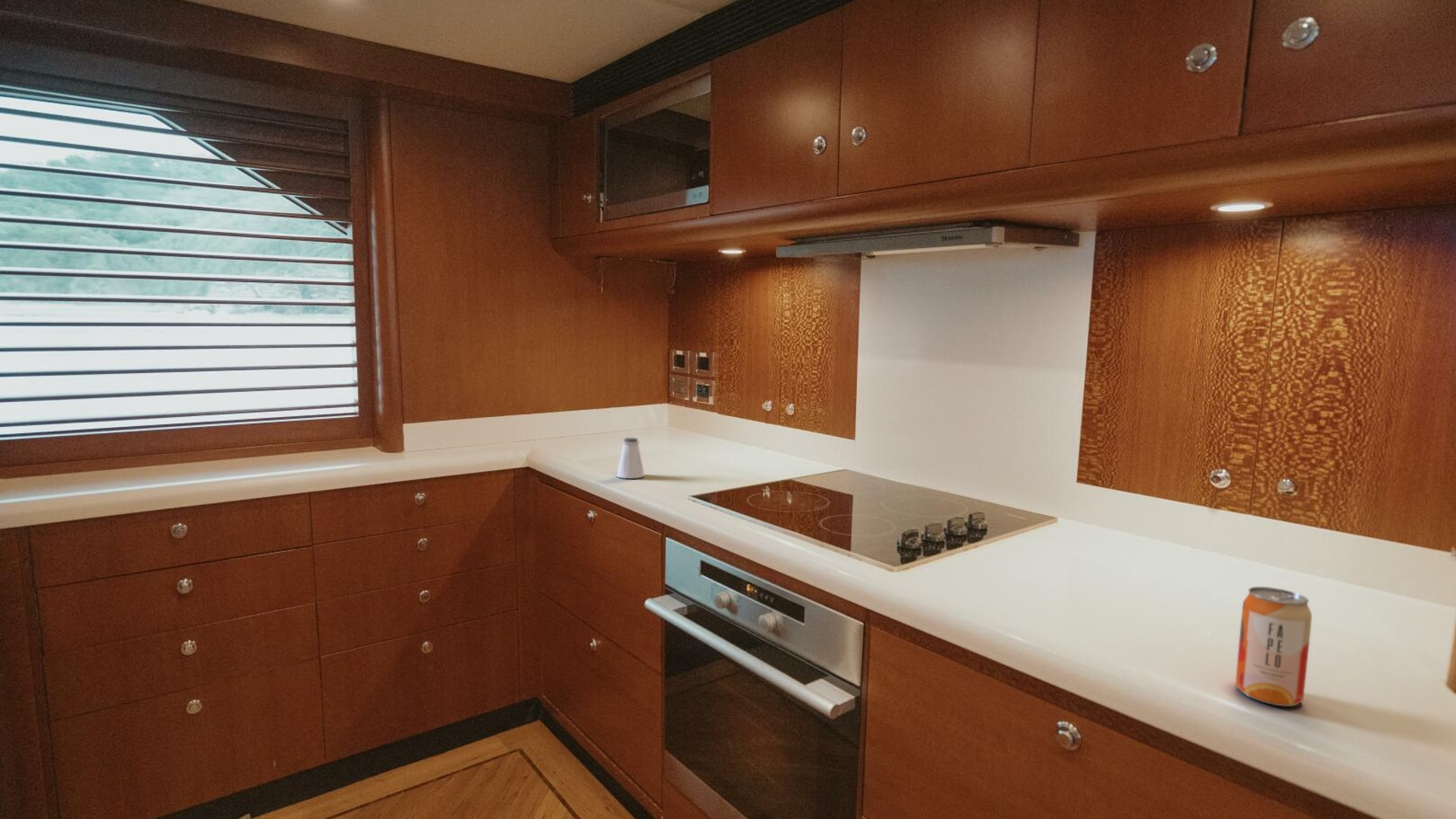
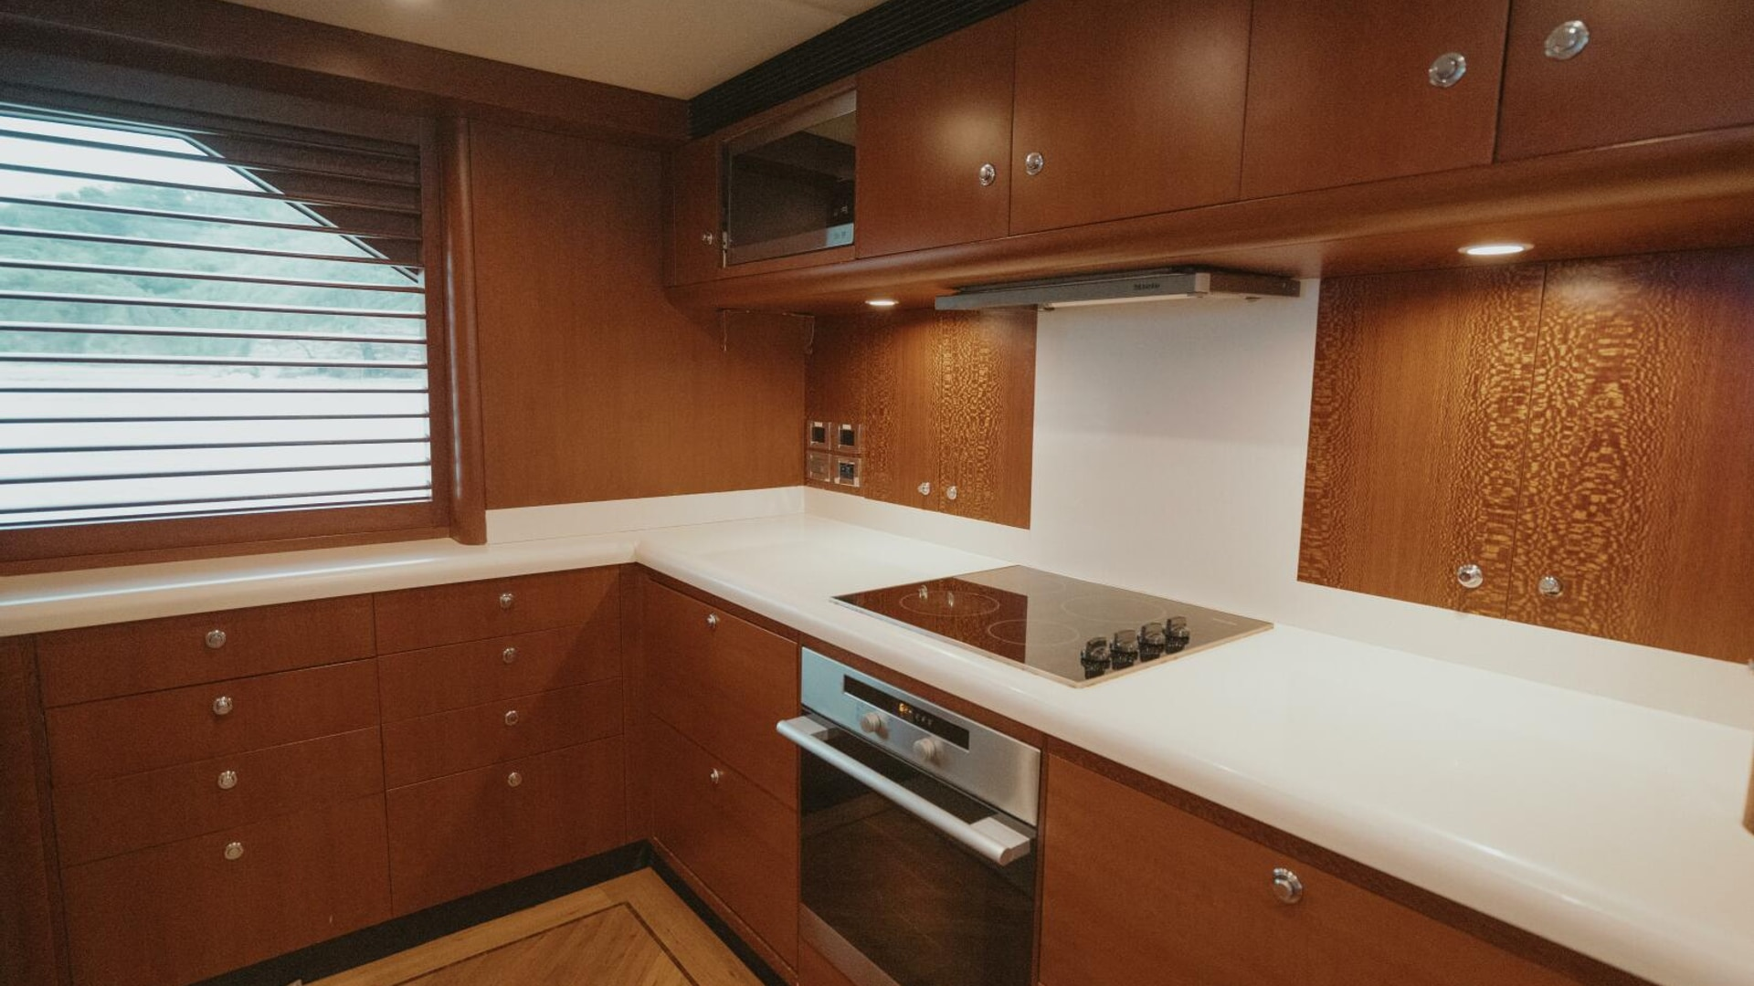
- saltshaker (630, 457)
- beverage can (1272, 645)
